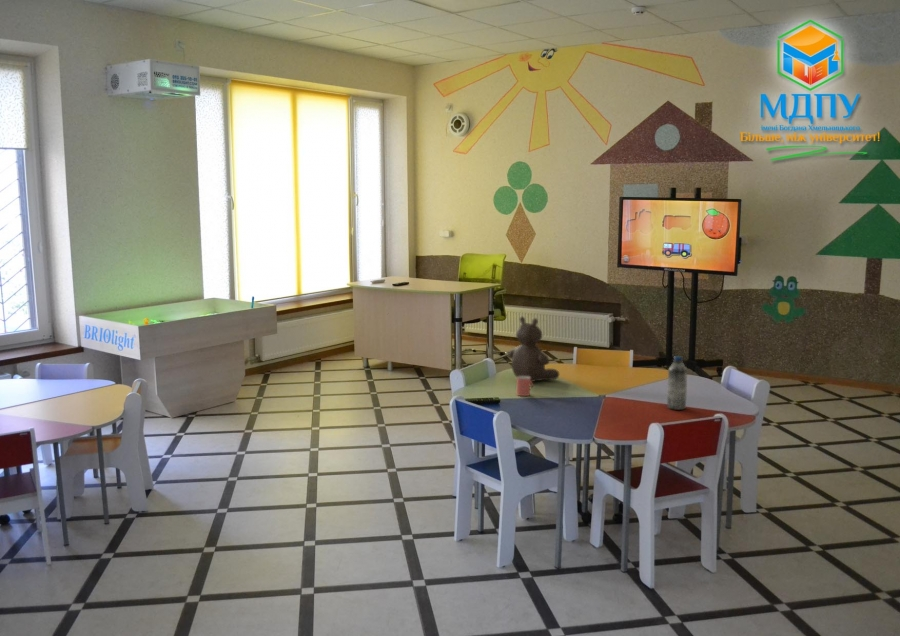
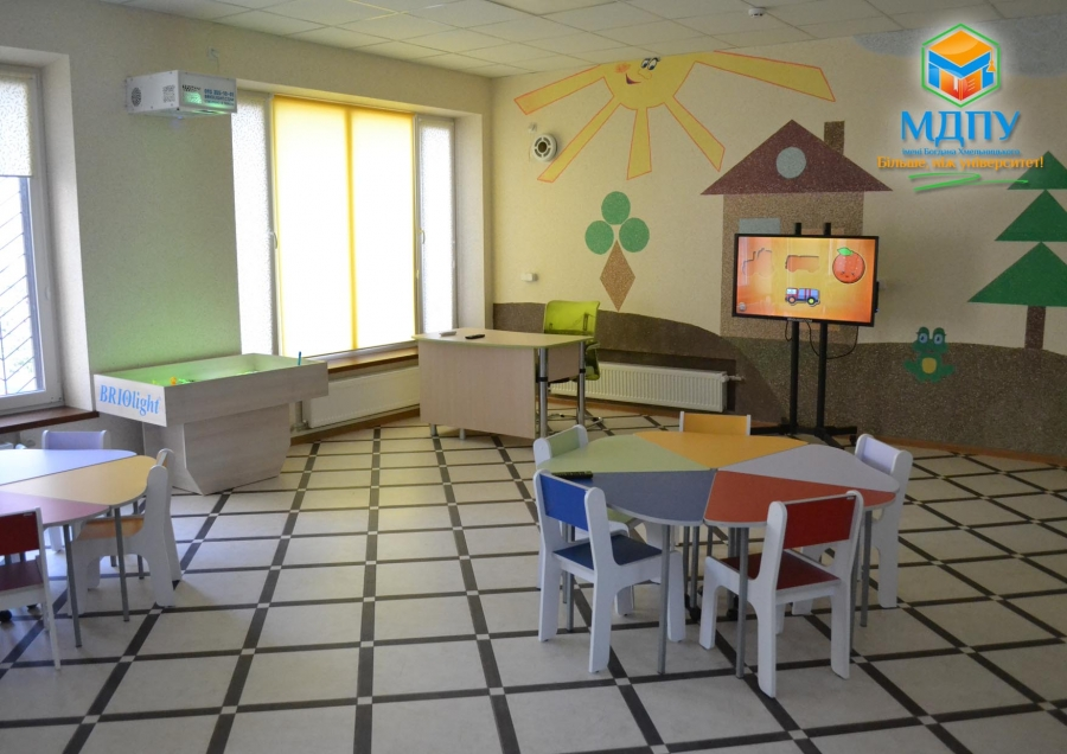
- teddy bear (534, 348)
- cup (525, 386)
- water bottle (677, 382)
